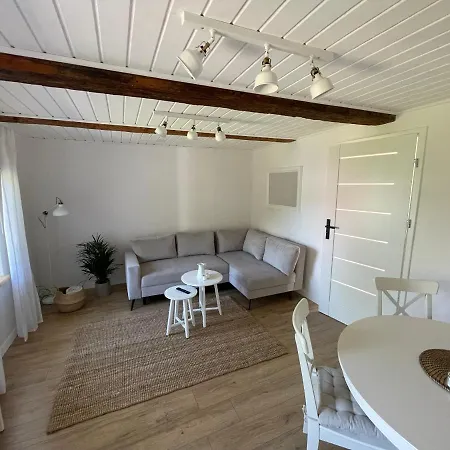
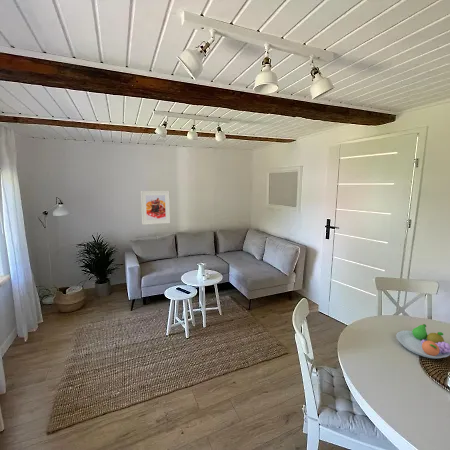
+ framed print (155, 207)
+ fruit bowl (423, 338)
